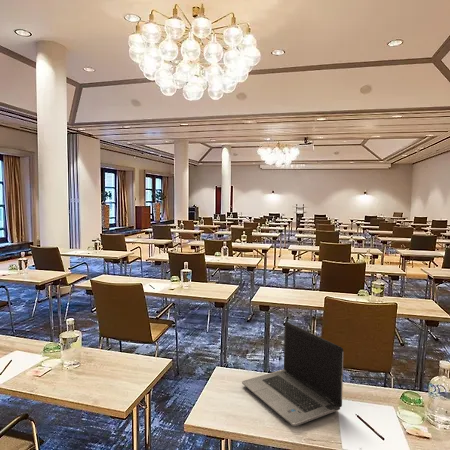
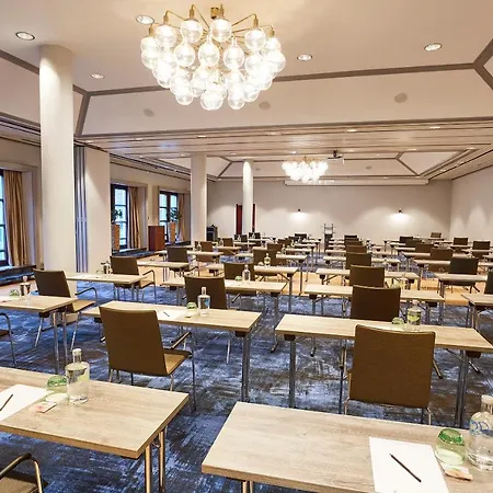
- laptop computer (289, 368)
